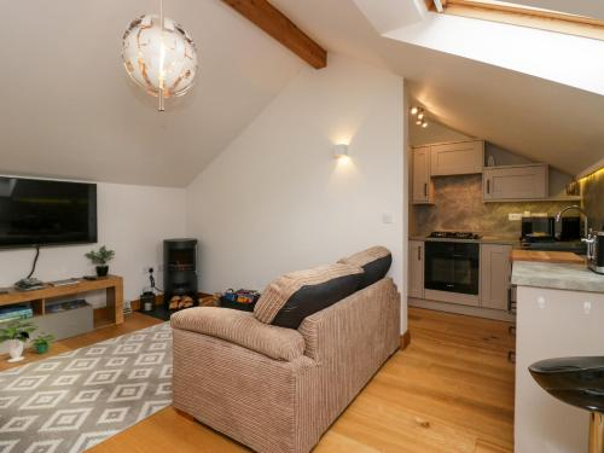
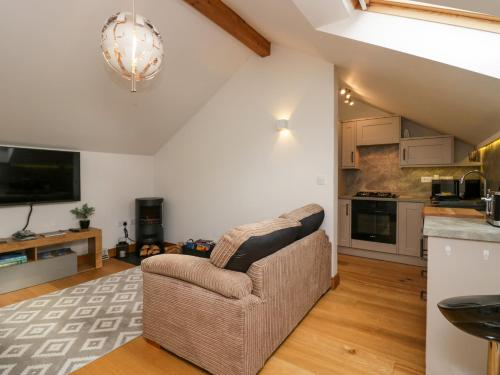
- potted plant (24, 338)
